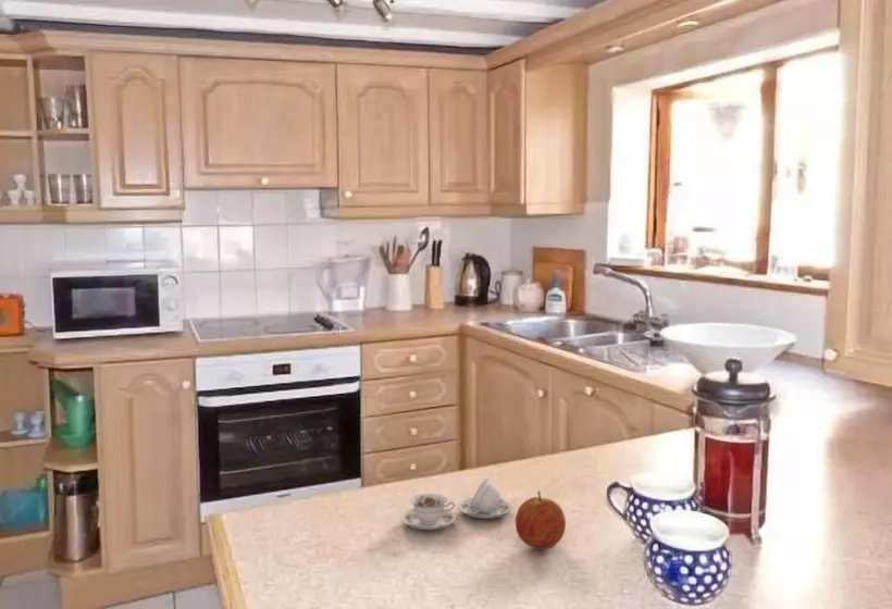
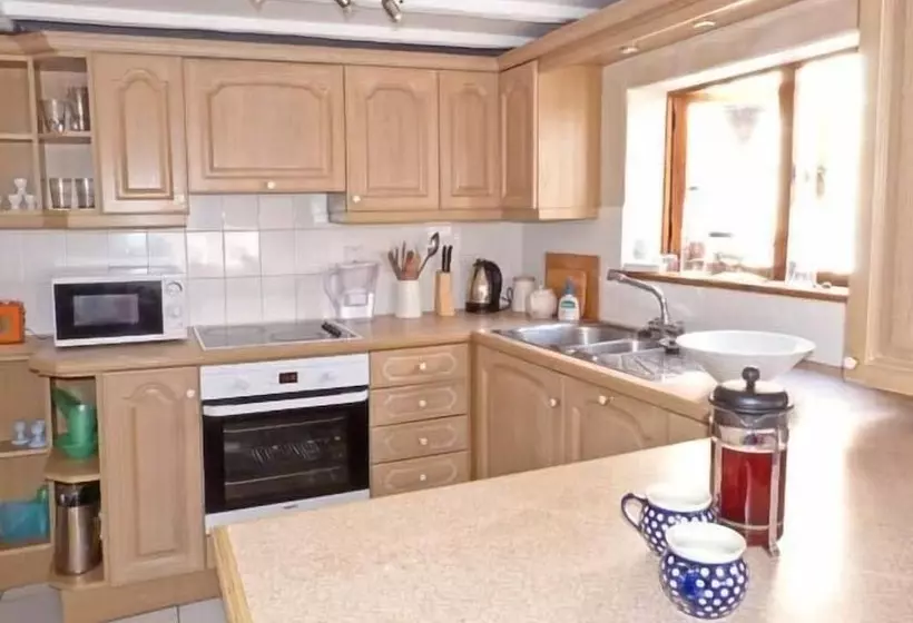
- chinaware (459, 504)
- fruit (540, 519)
